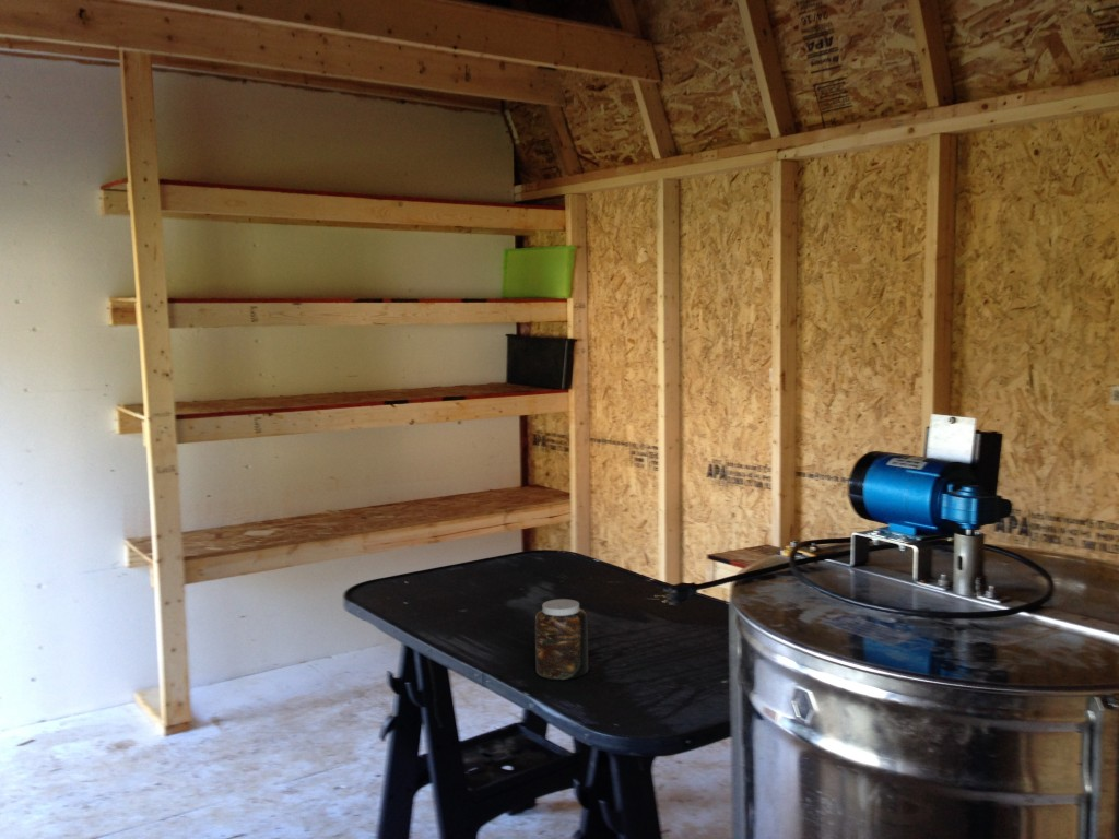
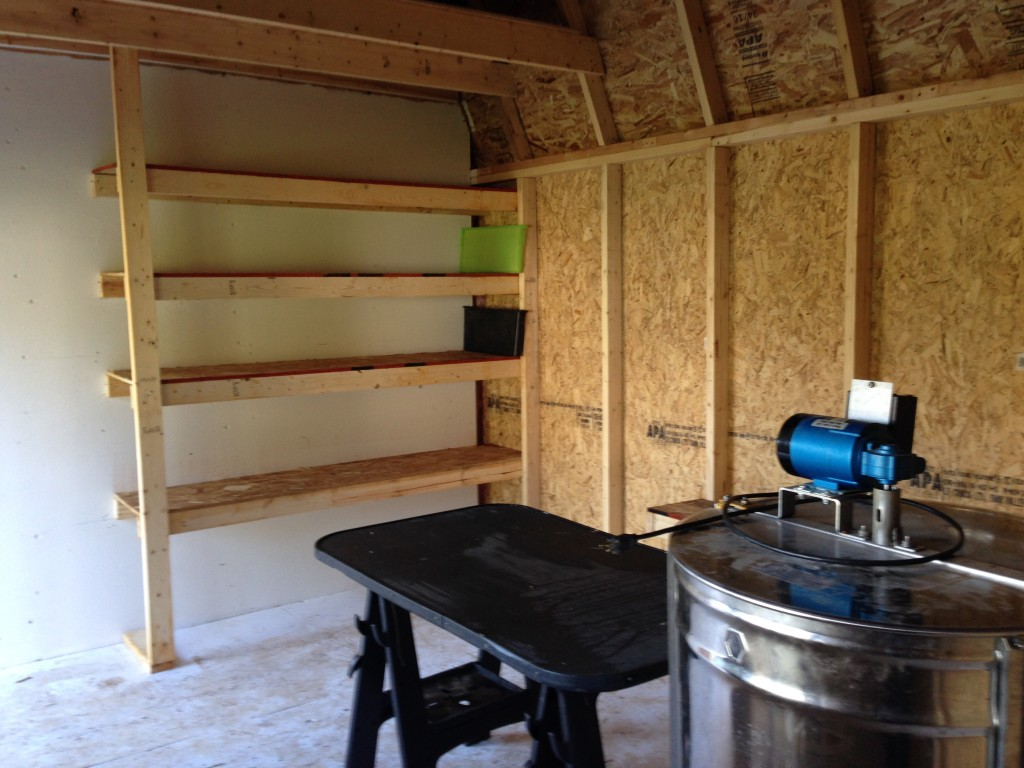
- jar (561, 637)
